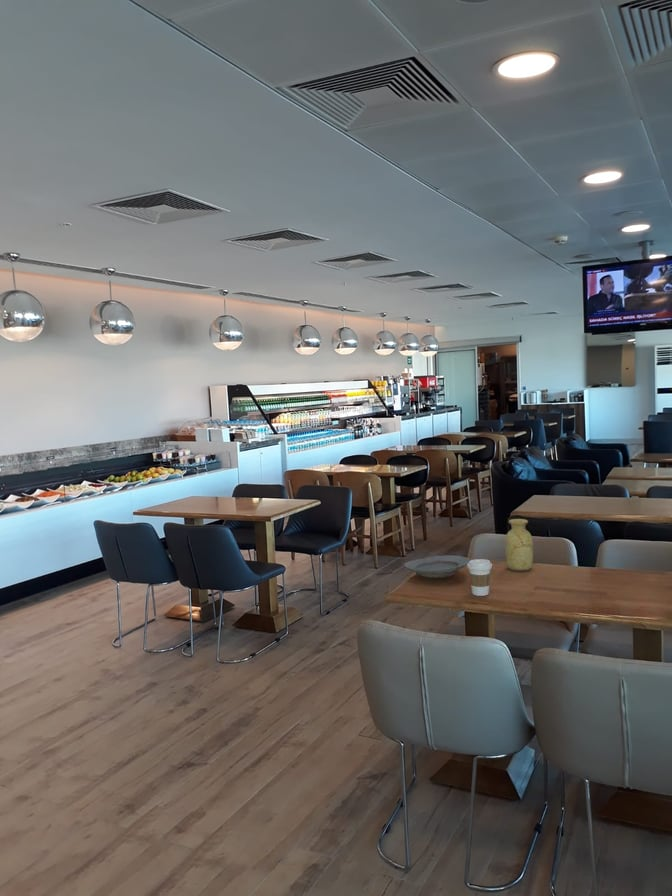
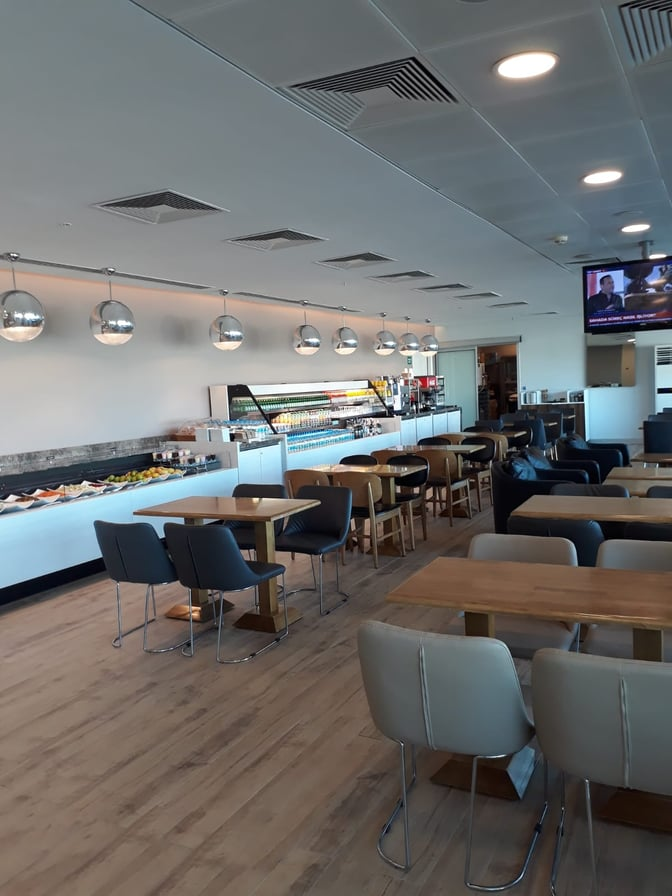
- vase (518, 544)
- plate (437, 568)
- coffee cup (479, 577)
